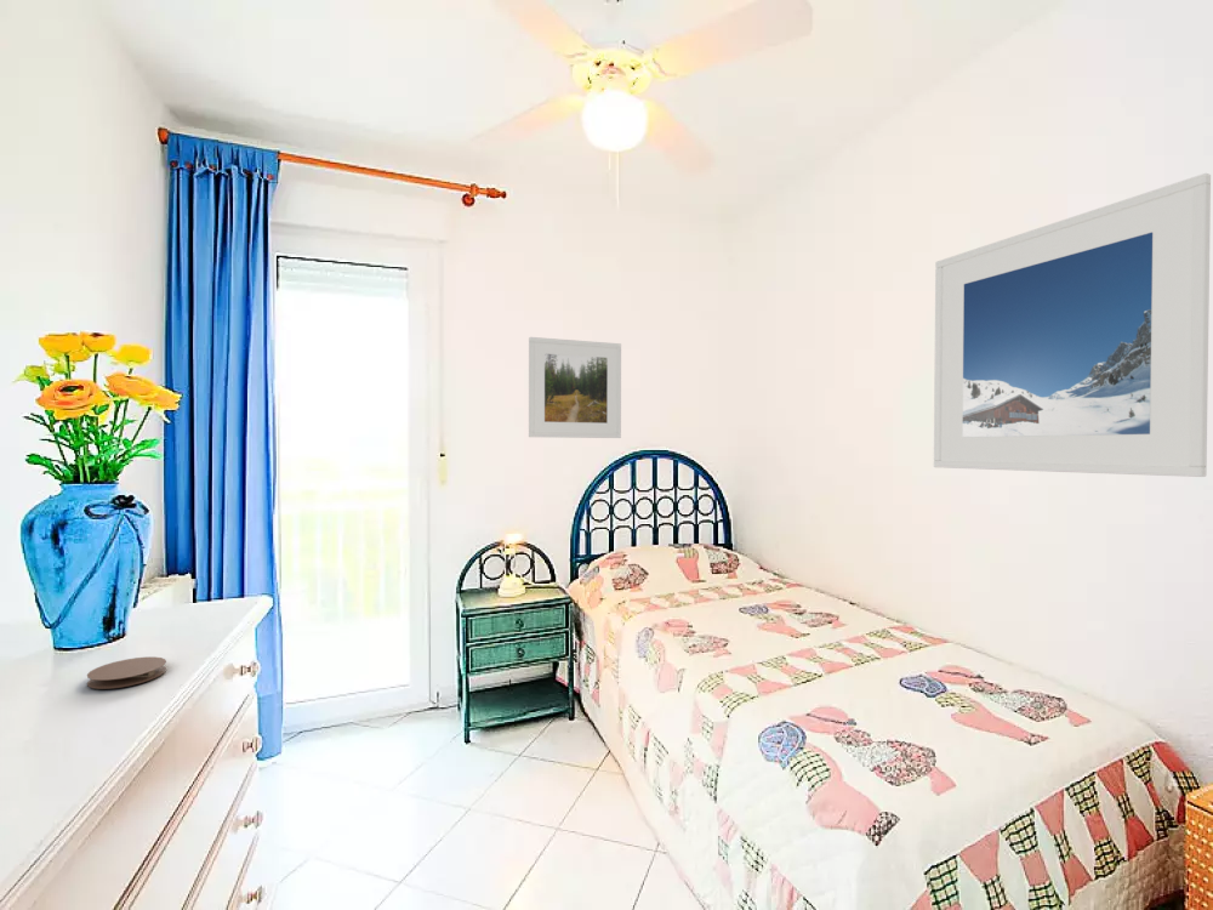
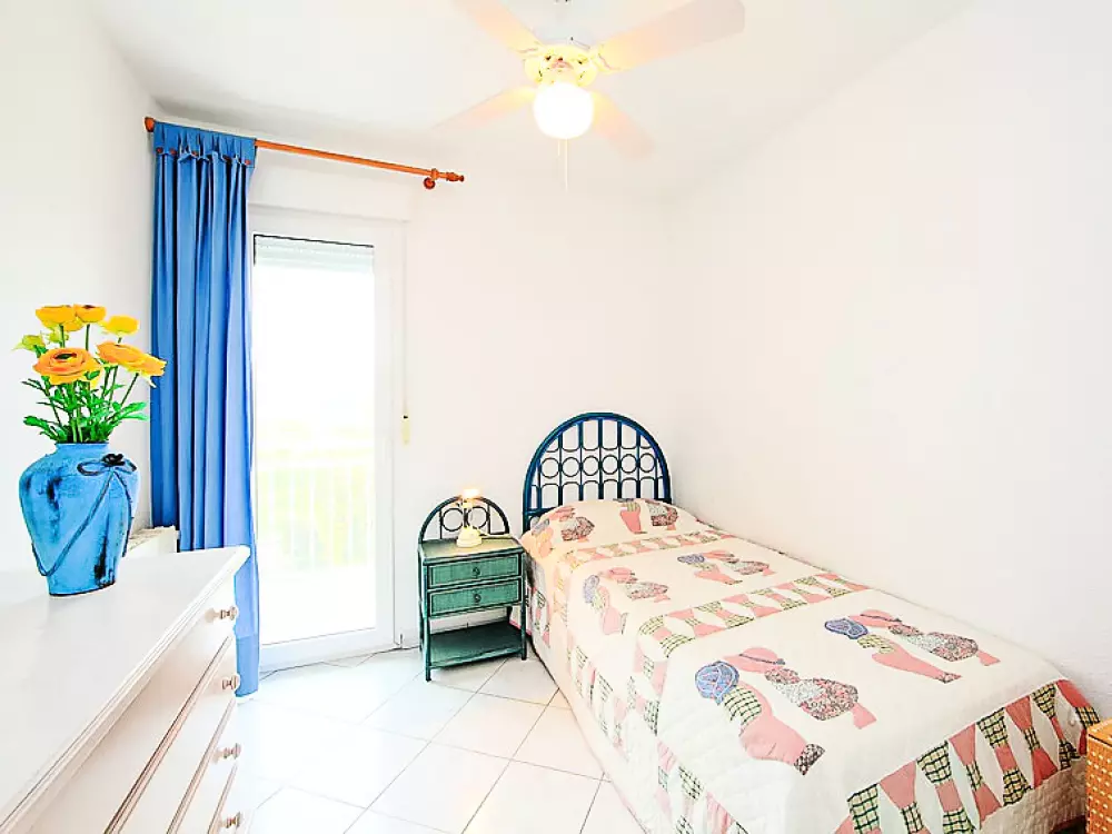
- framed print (576, 388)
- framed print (1044, 348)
- coaster (127, 671)
